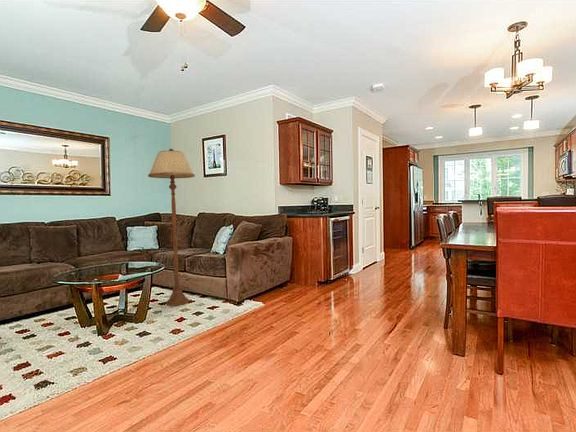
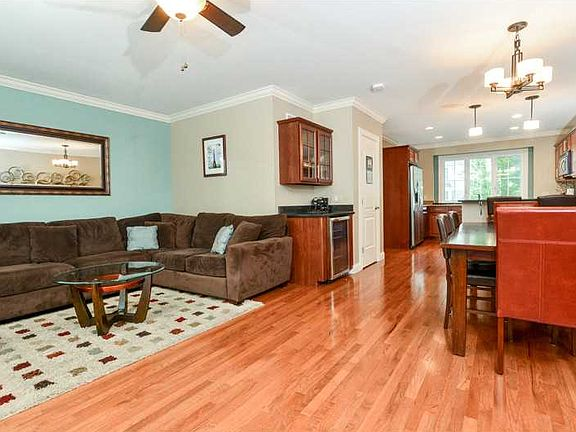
- floor lamp (174, 226)
